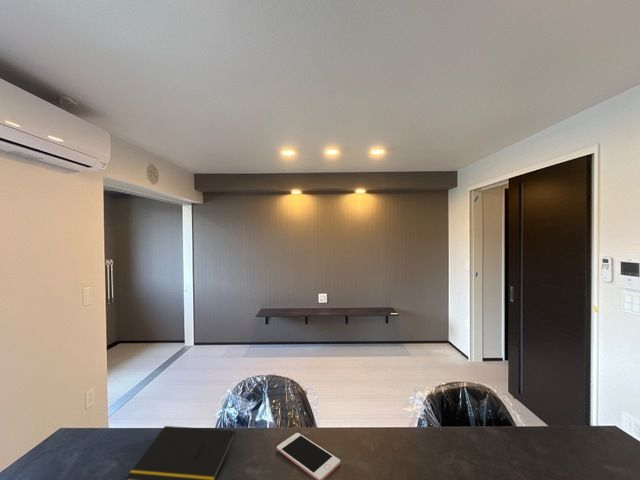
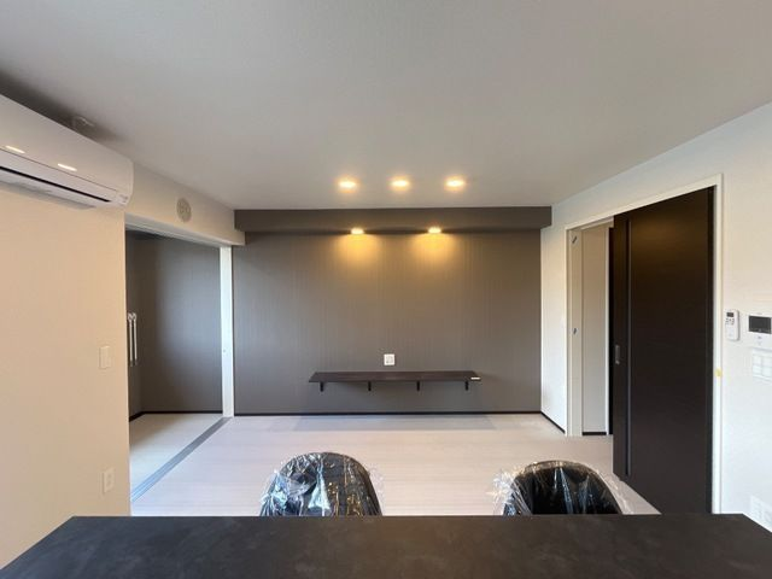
- cell phone (307, 454)
- notepad (185, 454)
